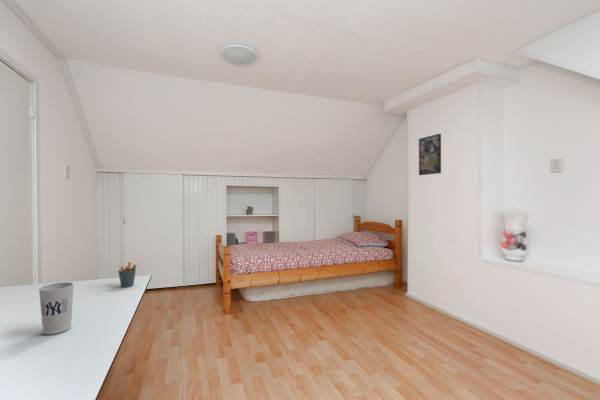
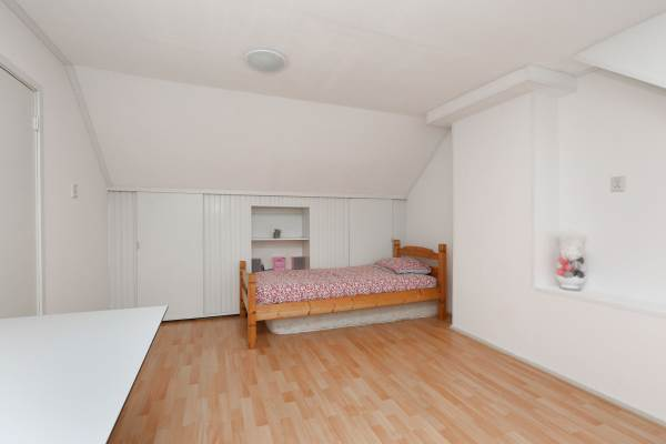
- pen holder (127, 273)
- cup (57, 307)
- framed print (429, 155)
